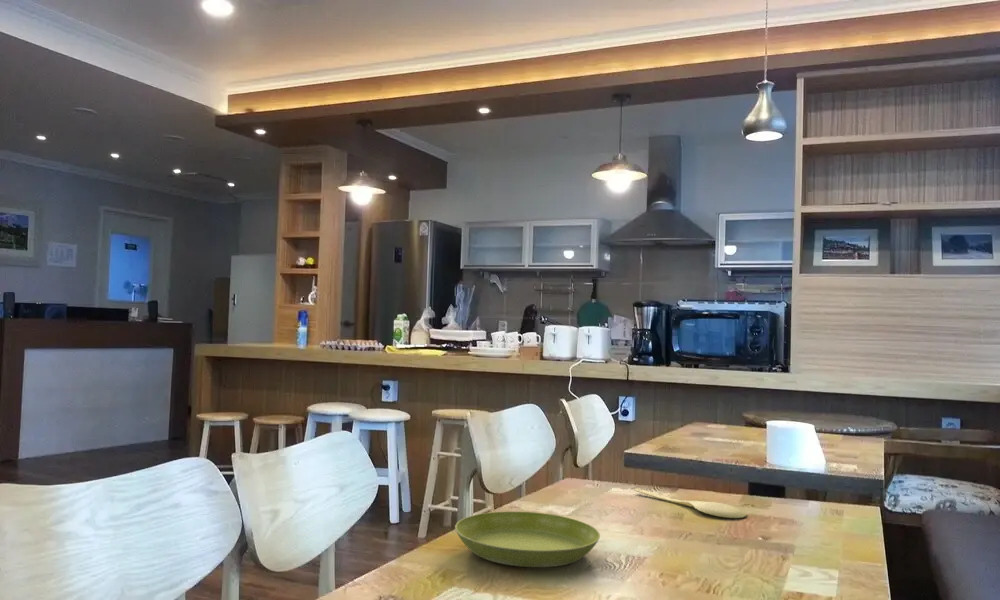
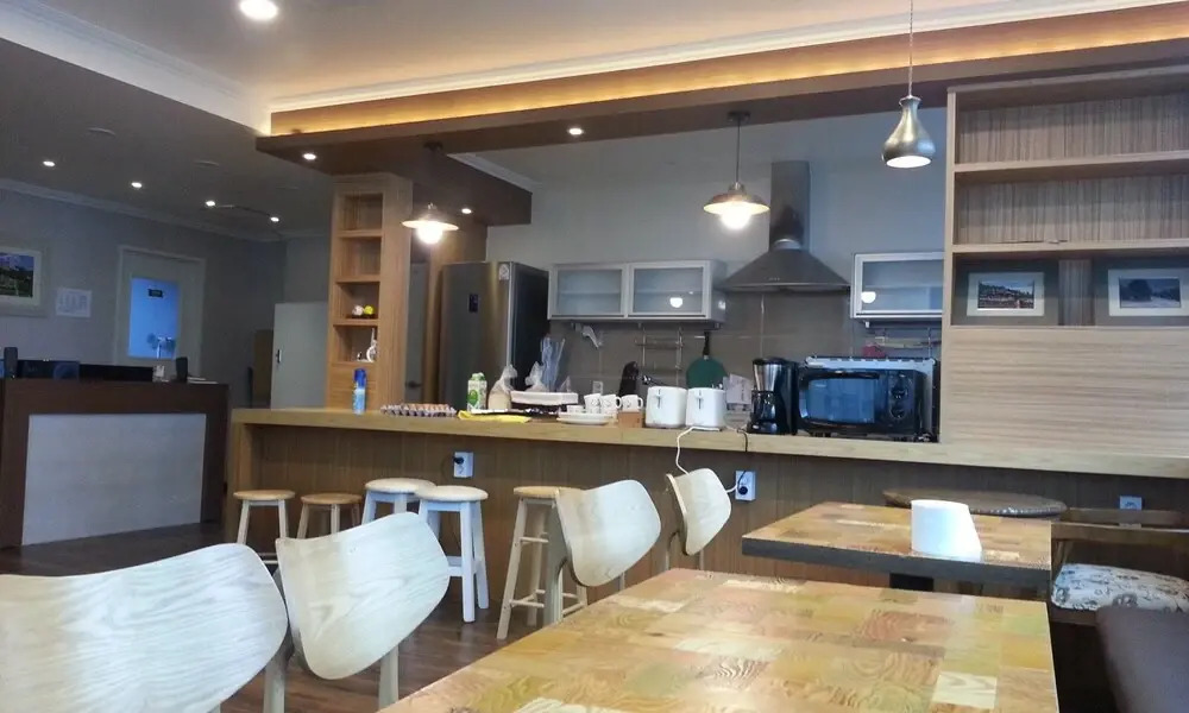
- spoon (685, 501)
- saucer (526, 539)
